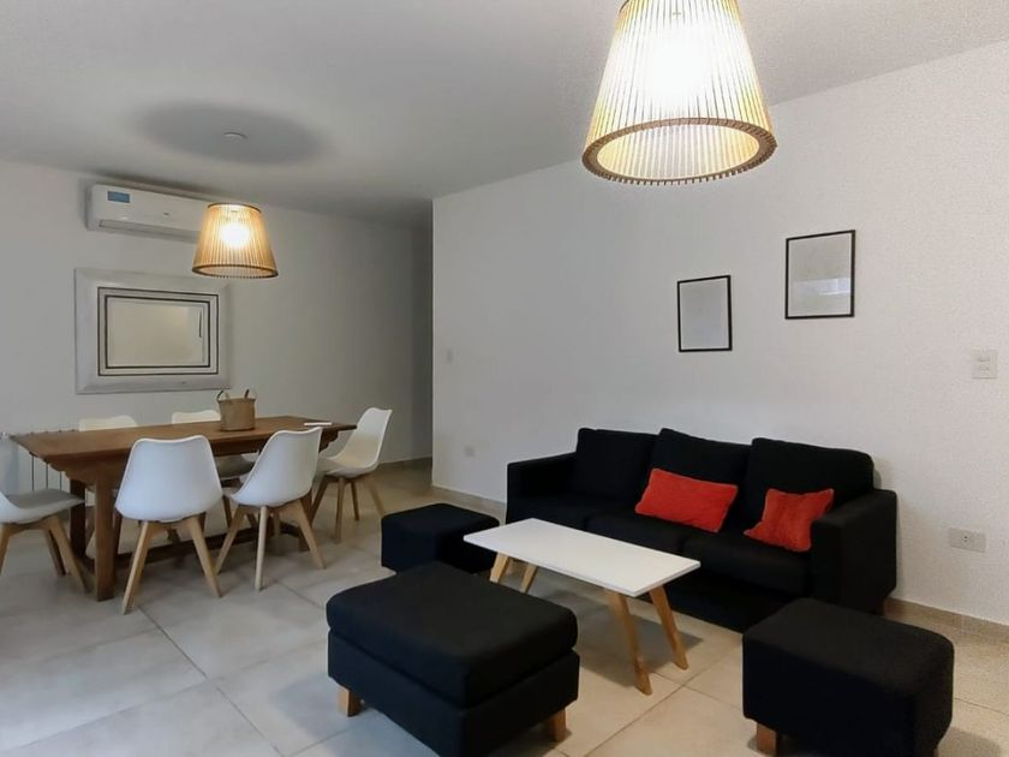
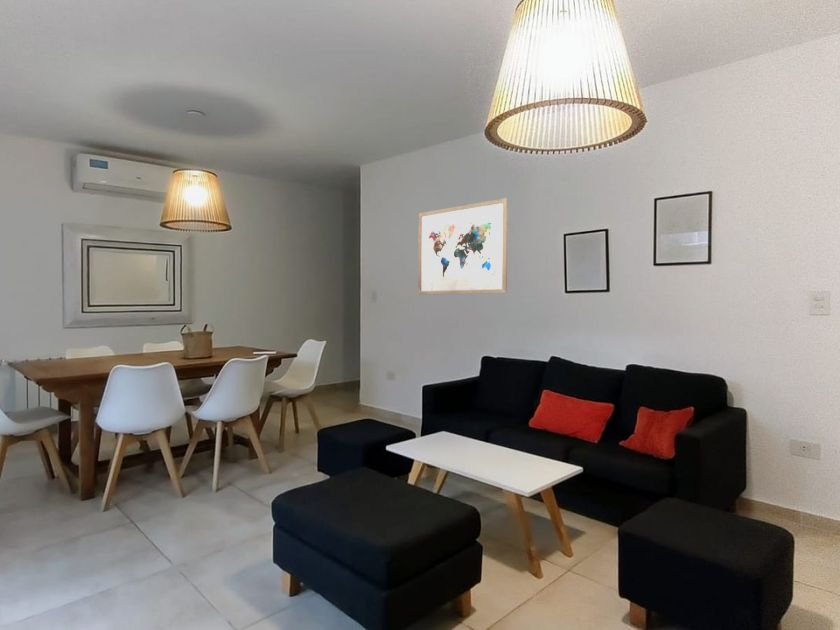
+ wall art (459, 250)
